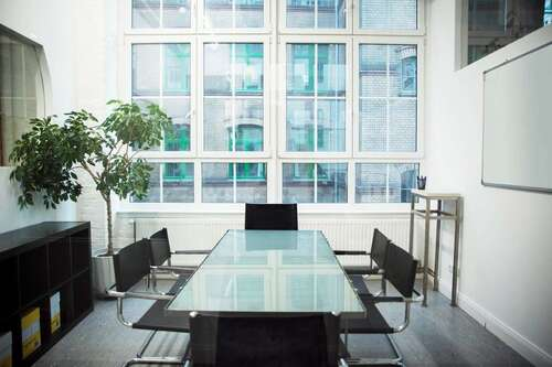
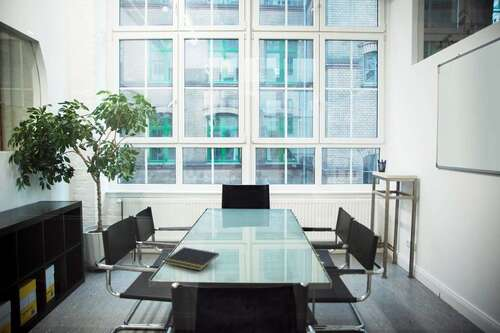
+ notepad (191, 258)
